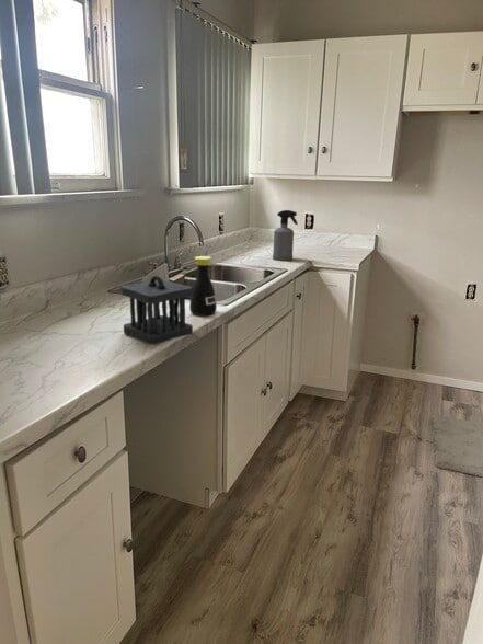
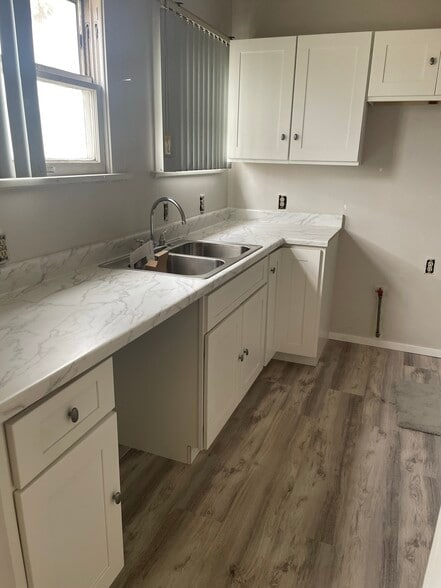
- spray bottle (285, 234)
- utensil holder (157, 304)
- bottle (203, 285)
